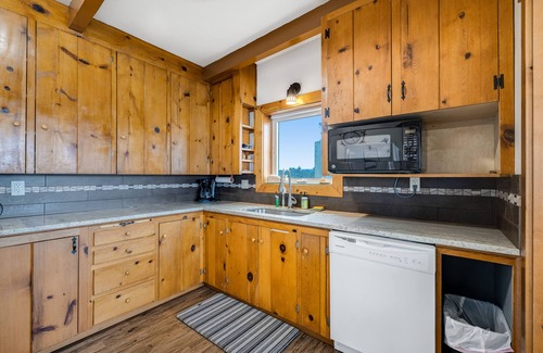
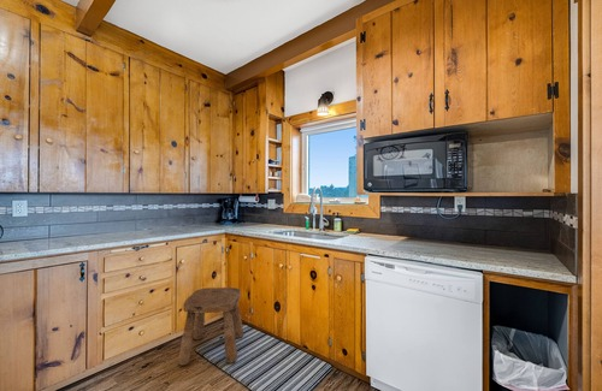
+ stool (203, 321)
